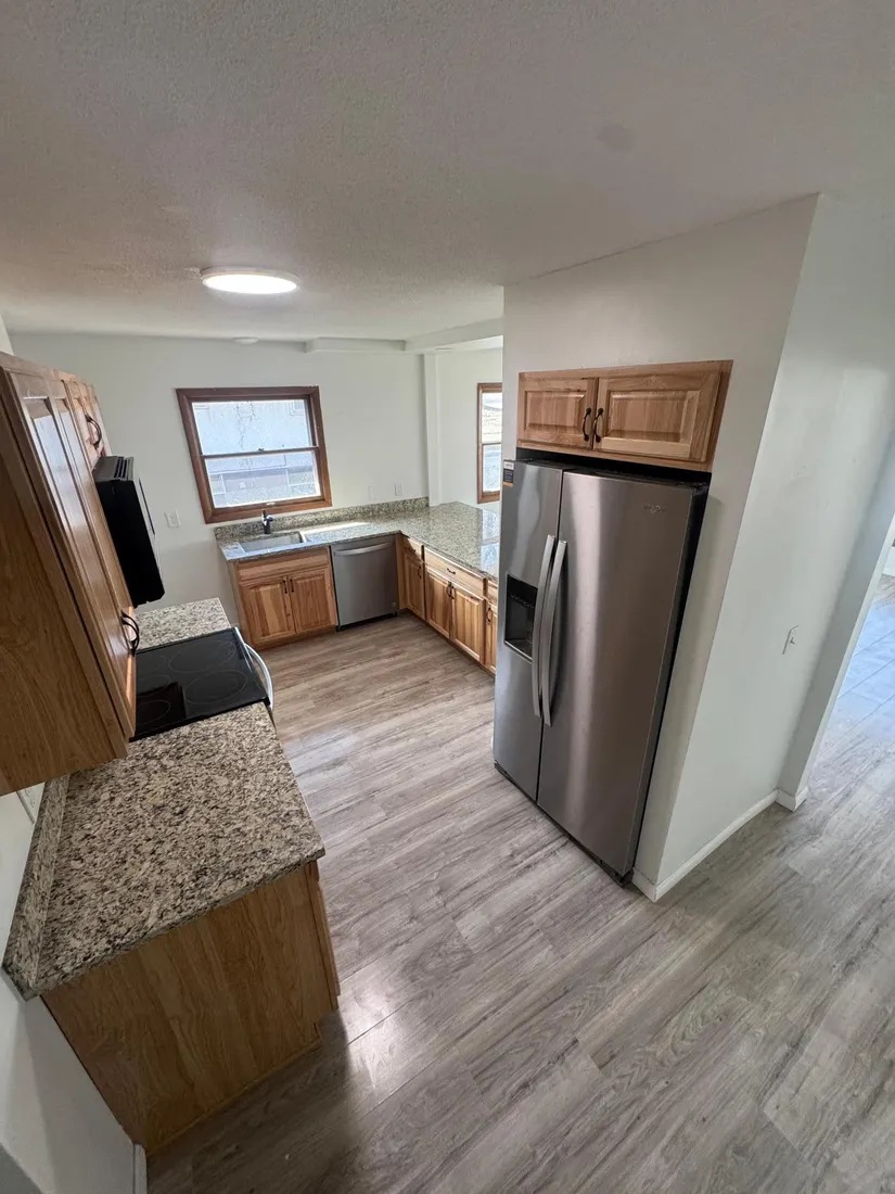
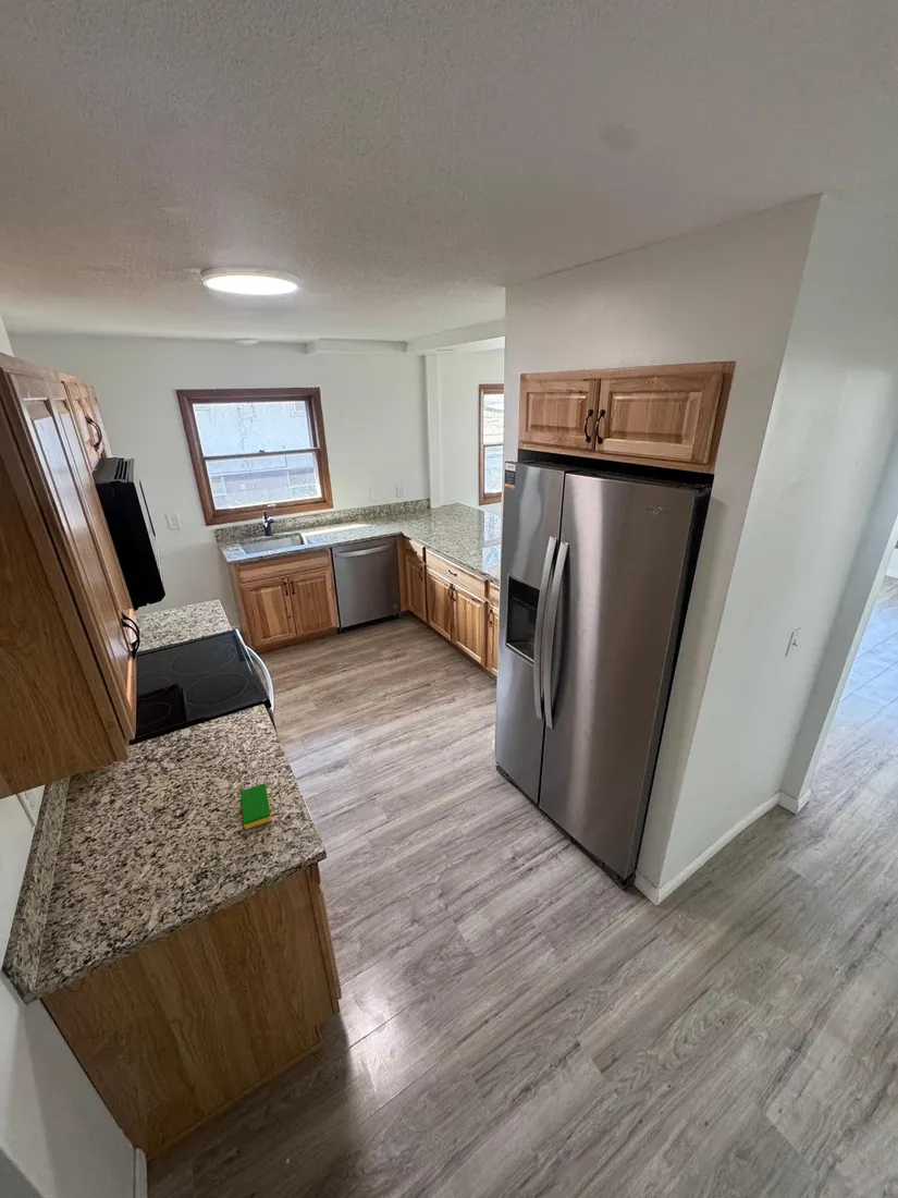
+ dish sponge (255, 805)
